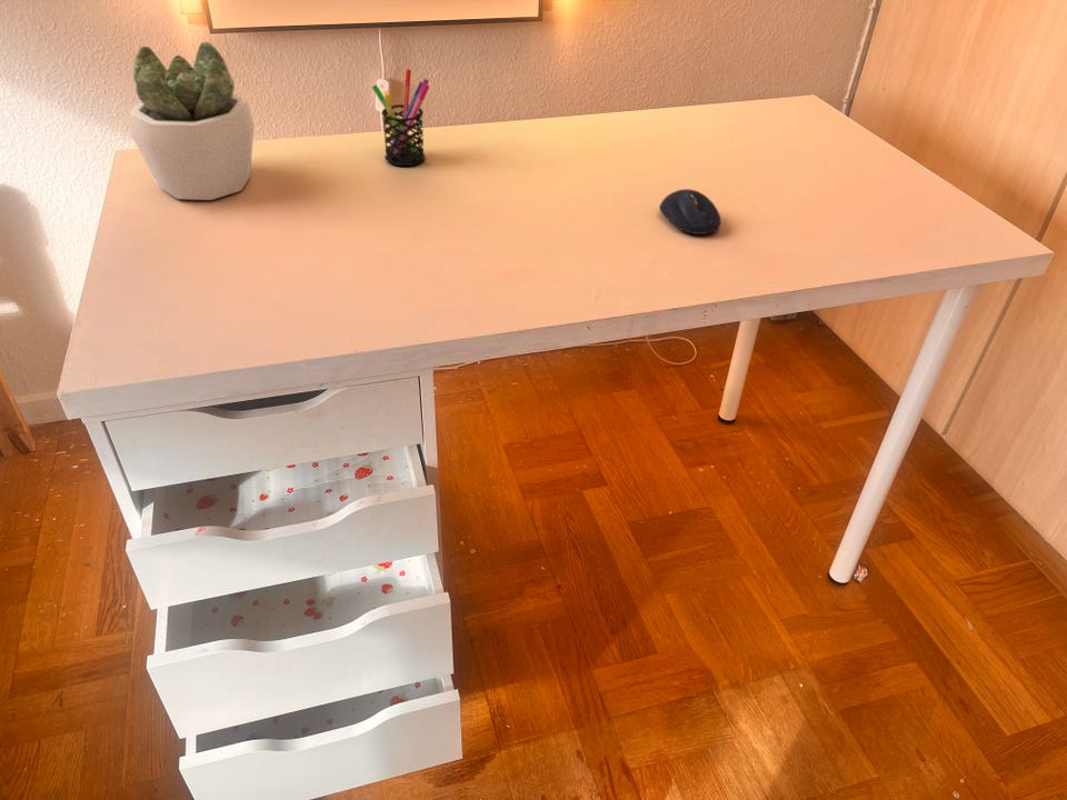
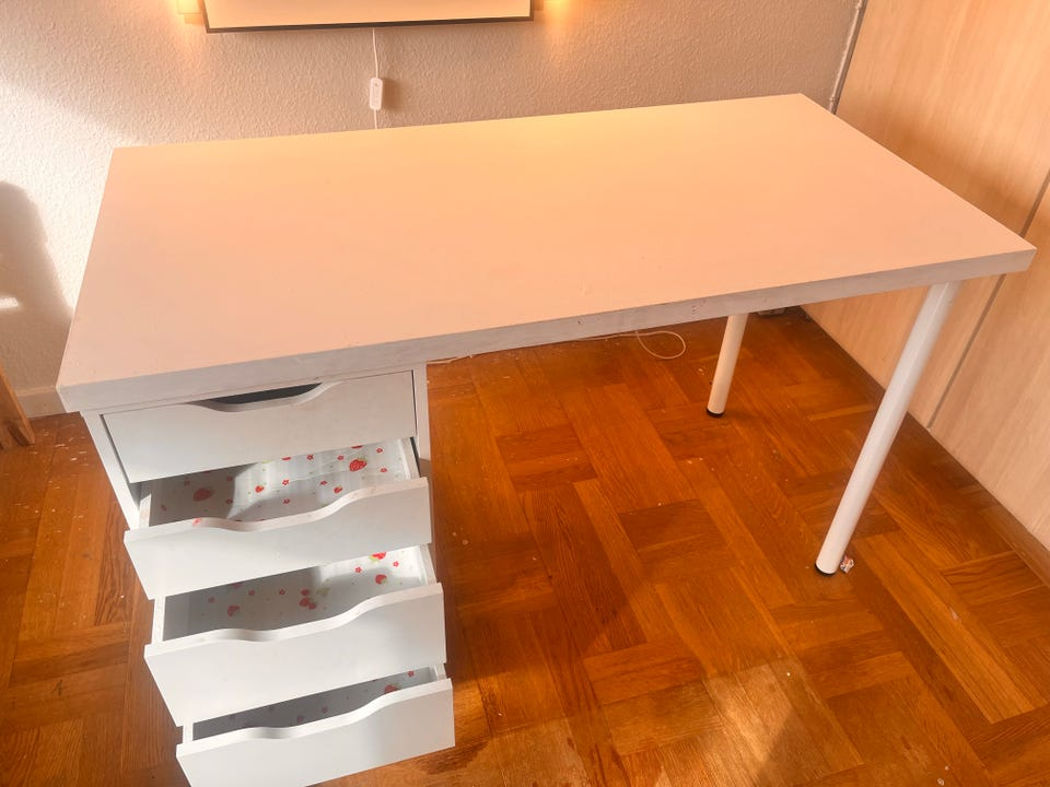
- computer mouse (689, 207)
- pen holder (400, 116)
- succulent plant (192, 120)
